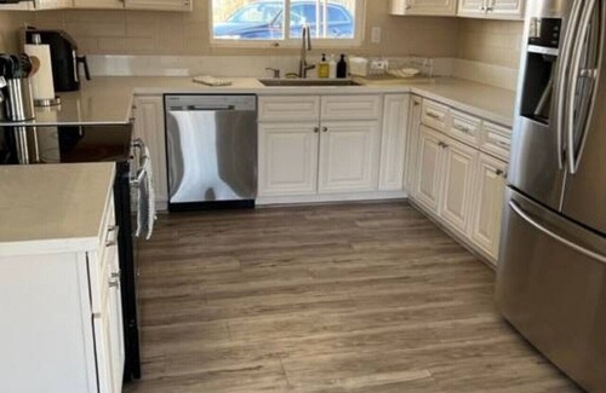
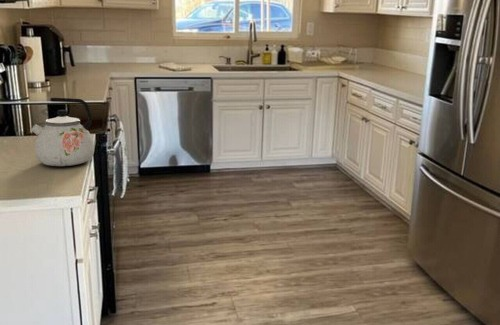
+ kettle (62, 130)
